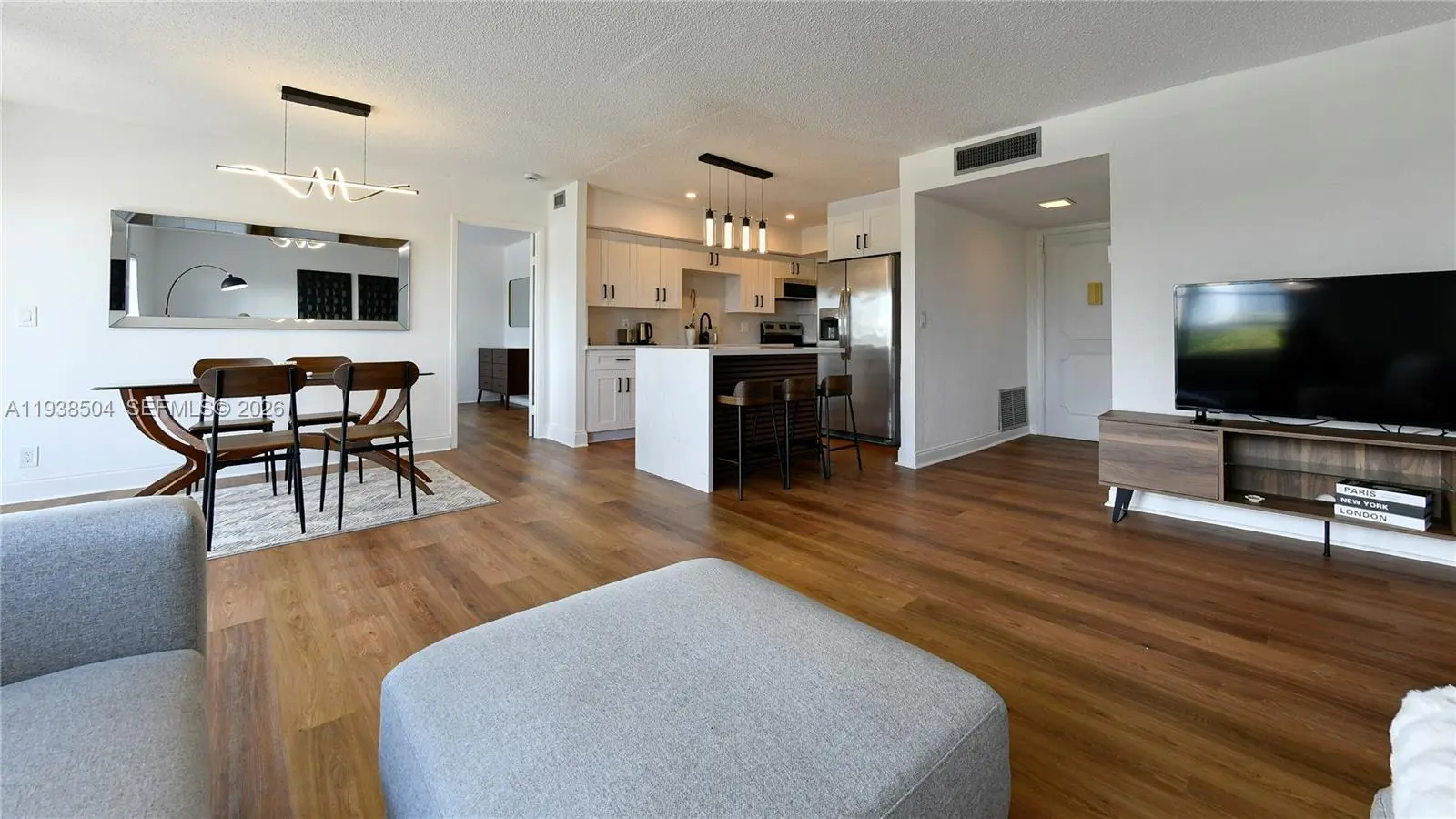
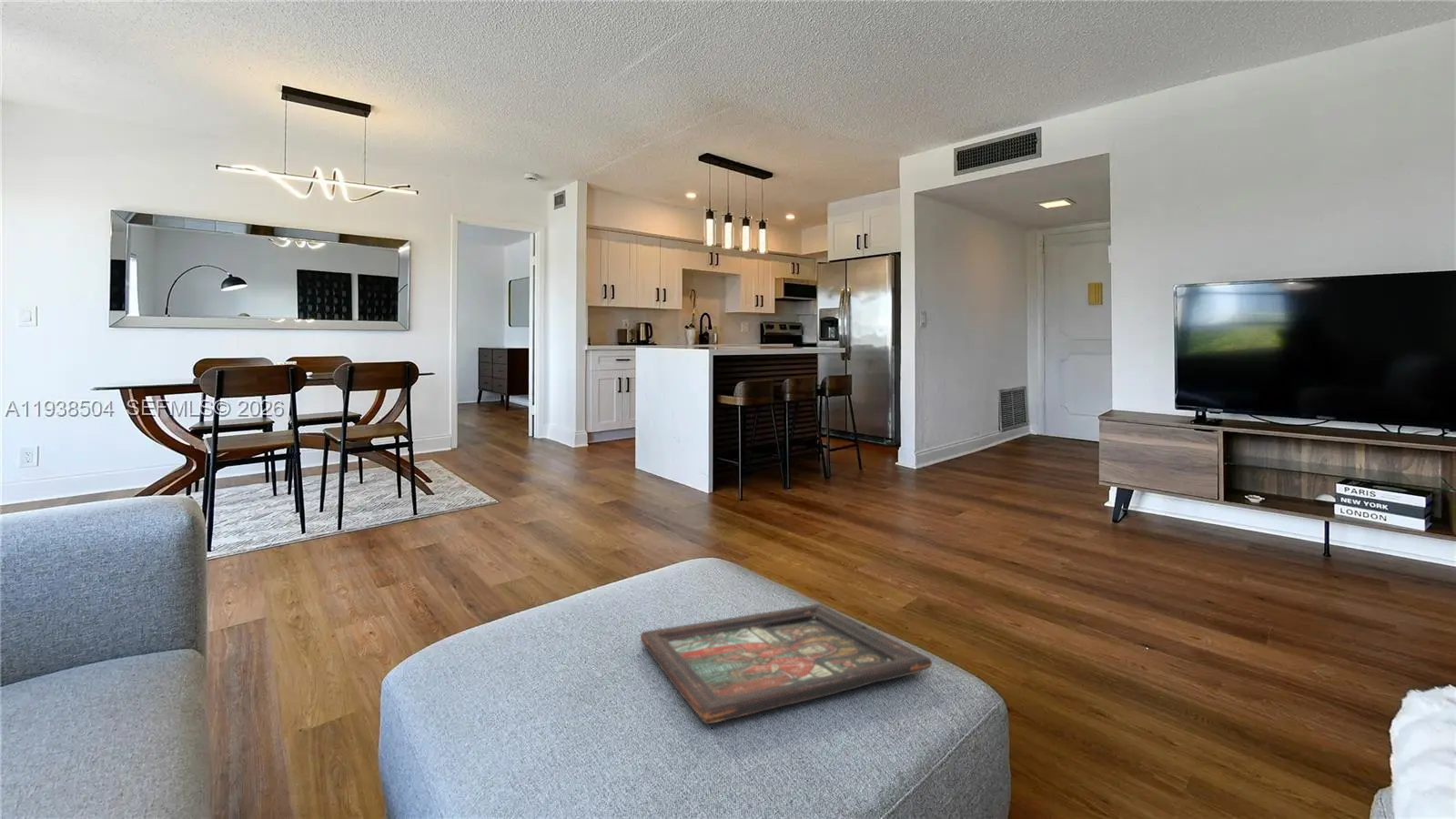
+ decorative tray (776, 652)
